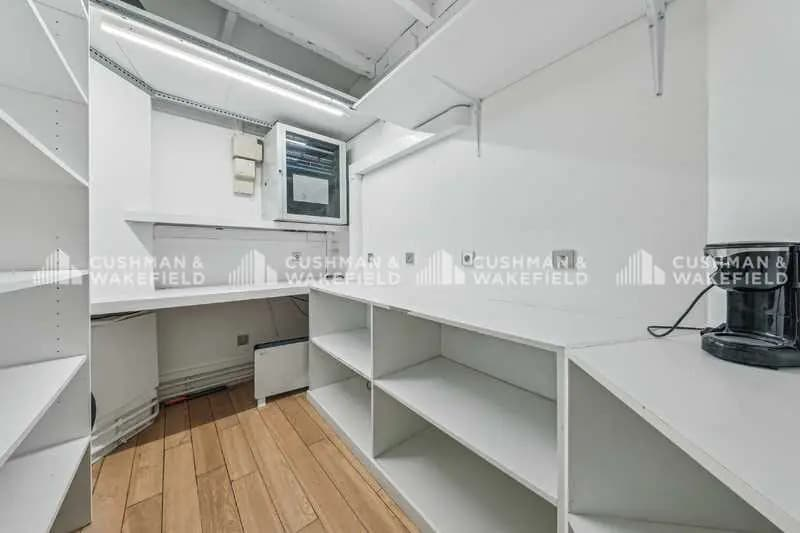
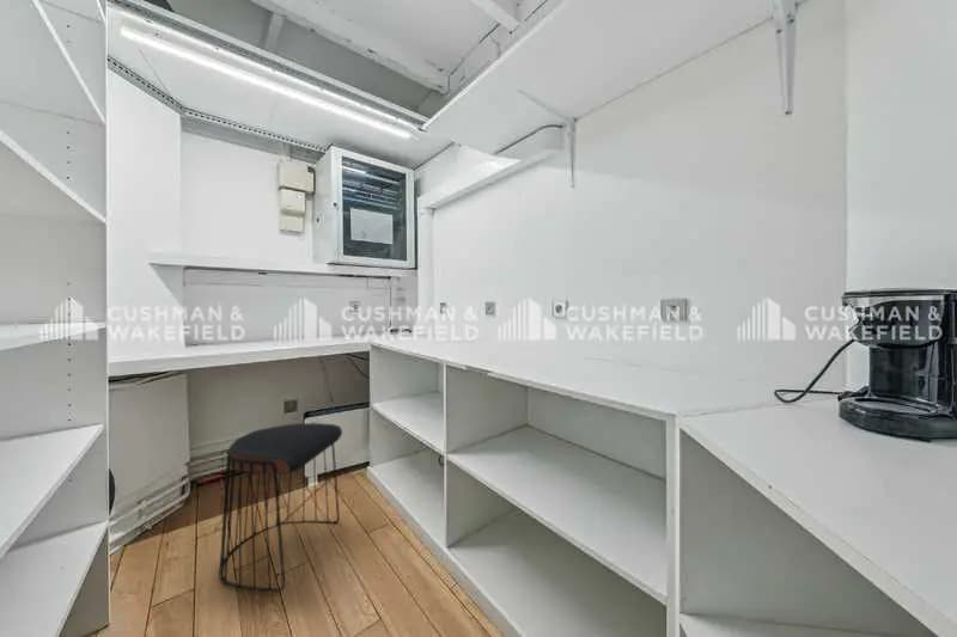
+ stool (278, 494)
